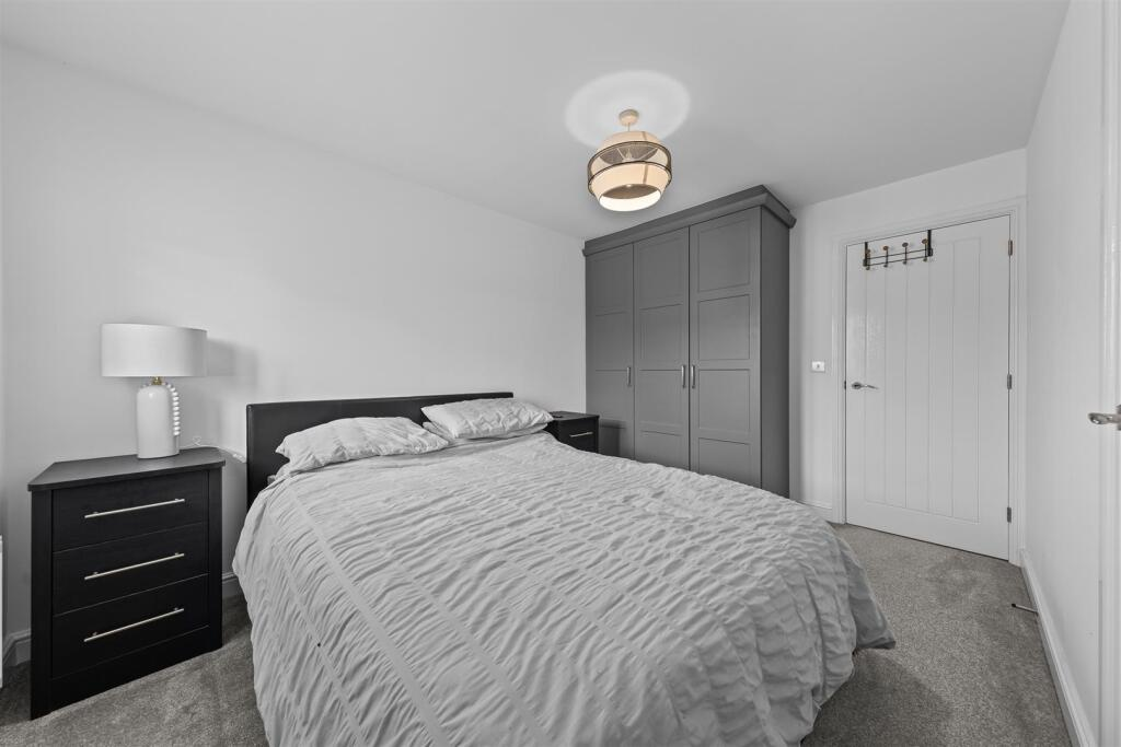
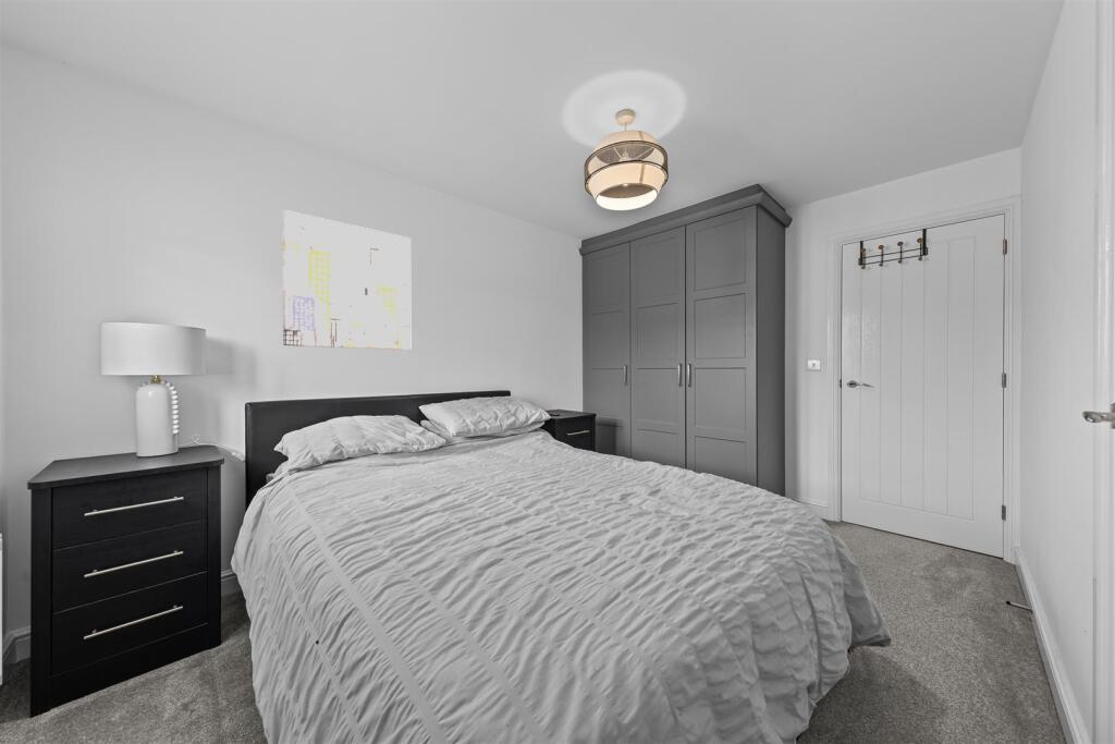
+ wall art (353, 286)
